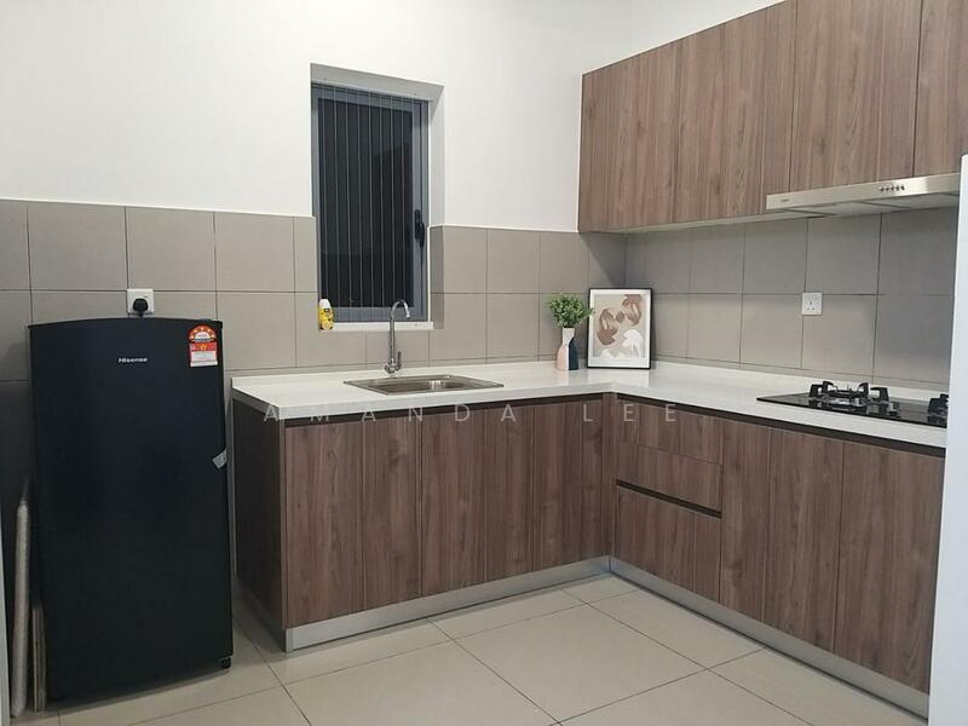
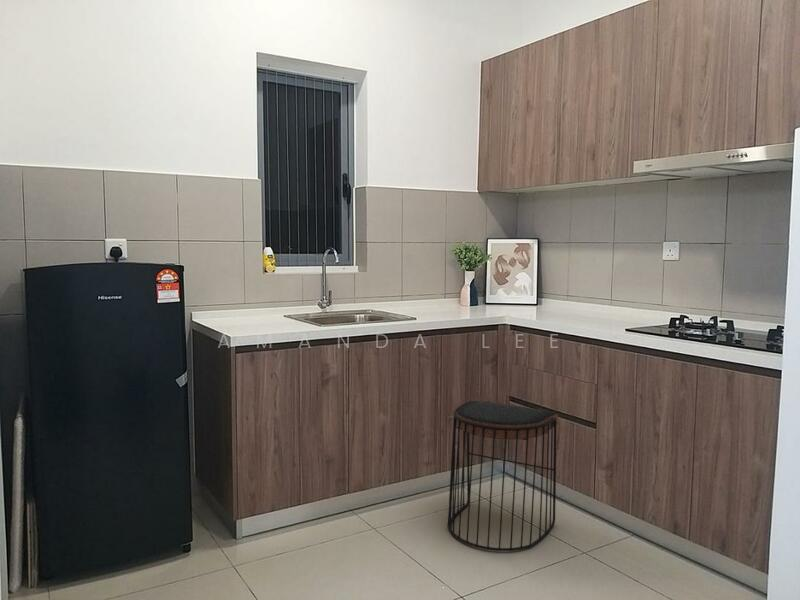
+ stool (492, 470)
